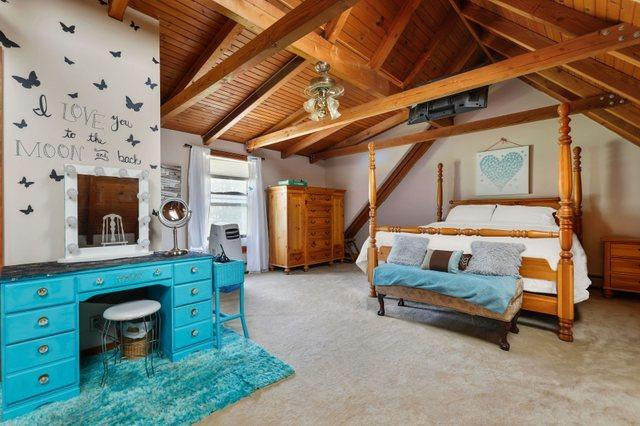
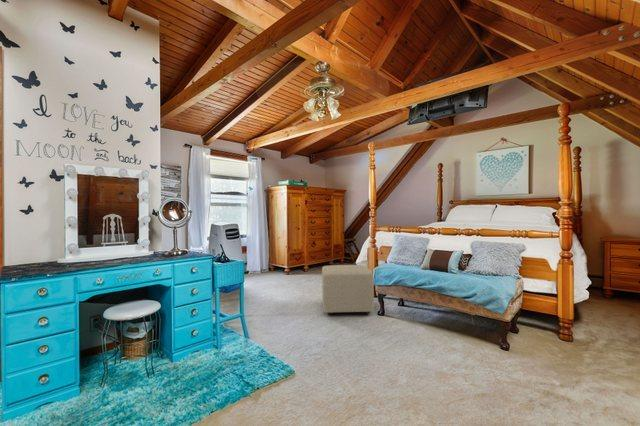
+ ottoman (346, 287)
